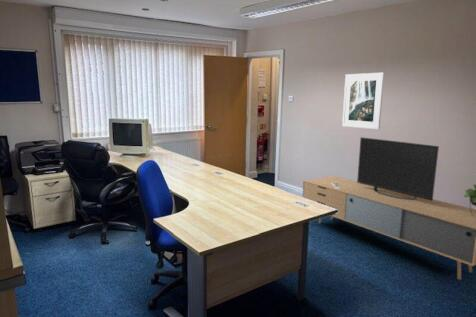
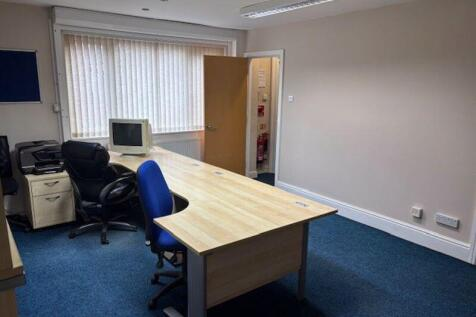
- media console (388, 194)
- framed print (362, 101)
